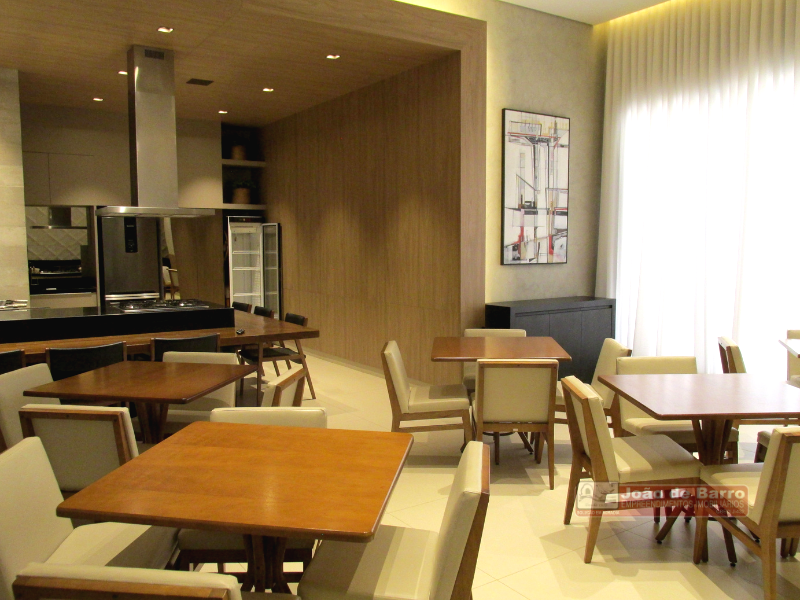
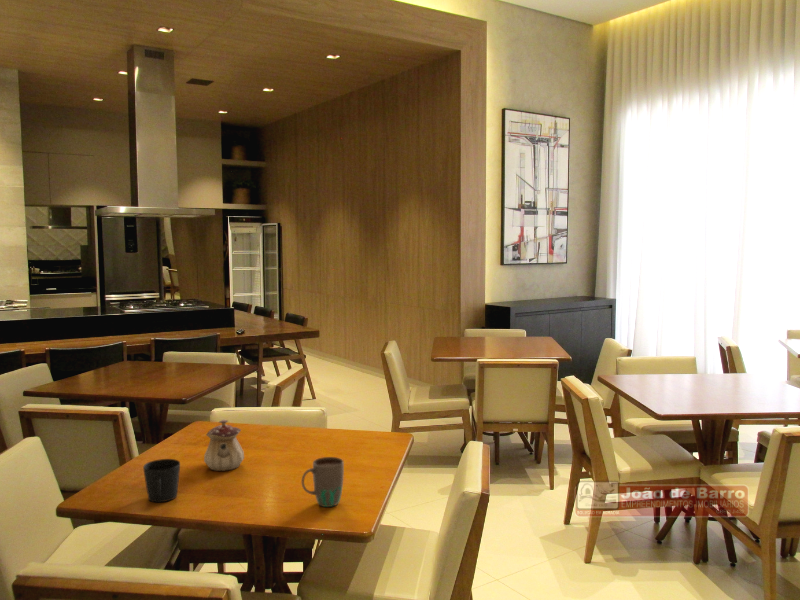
+ cup (162, 482)
+ teapot (224, 441)
+ mug (322, 483)
